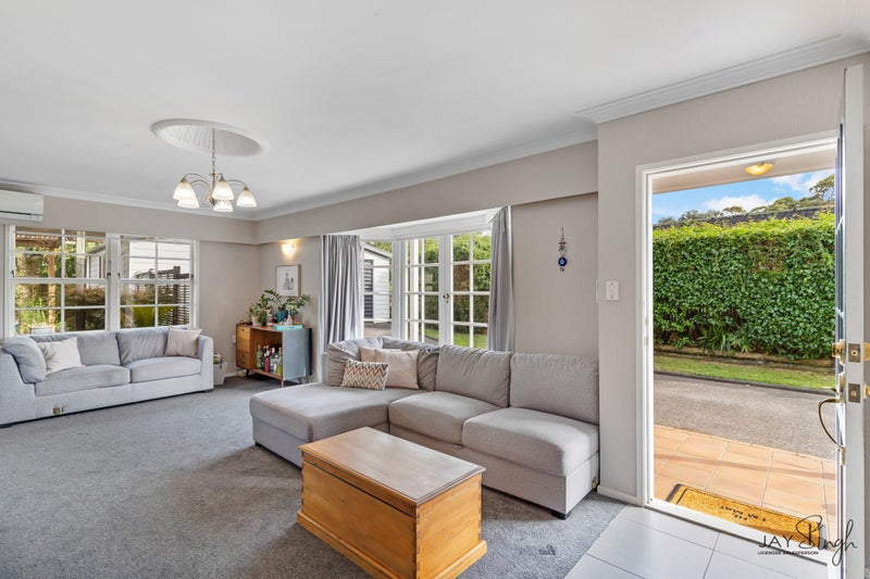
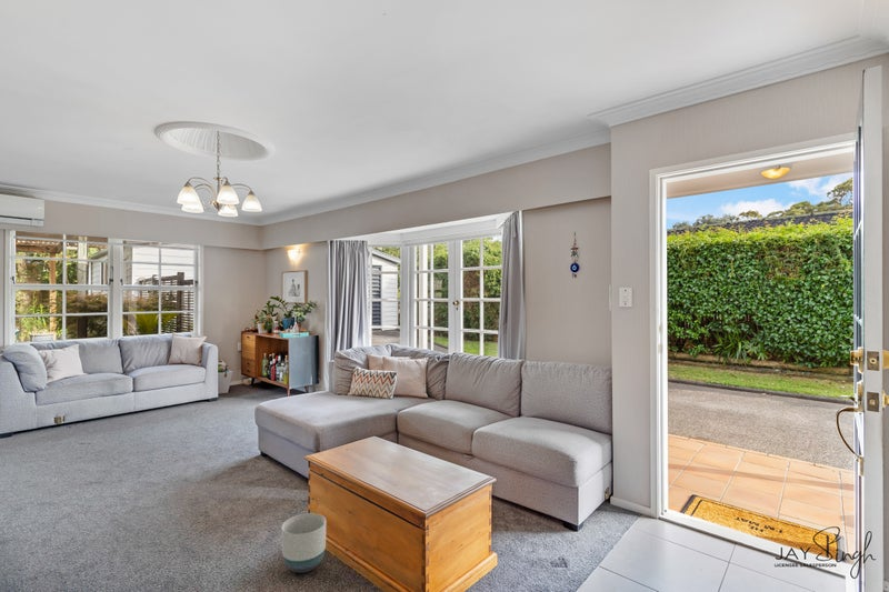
+ planter (303, 545)
